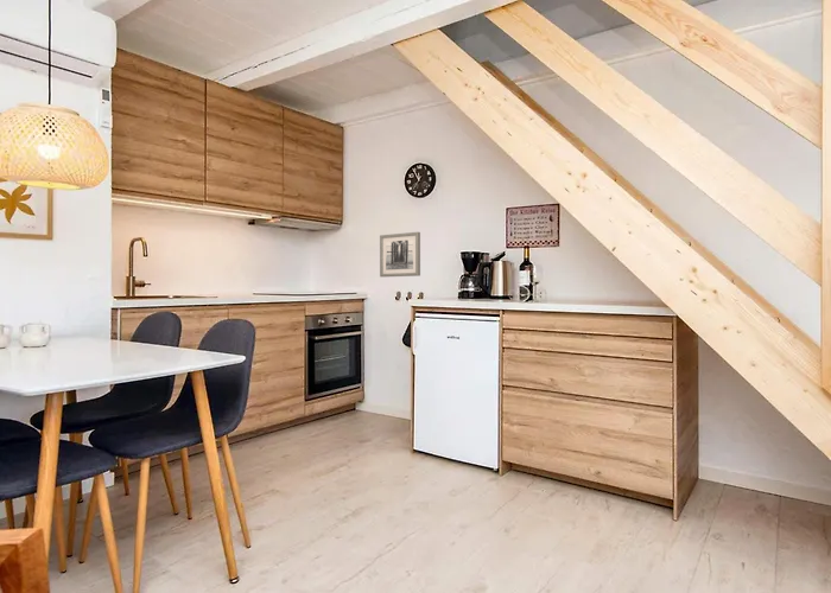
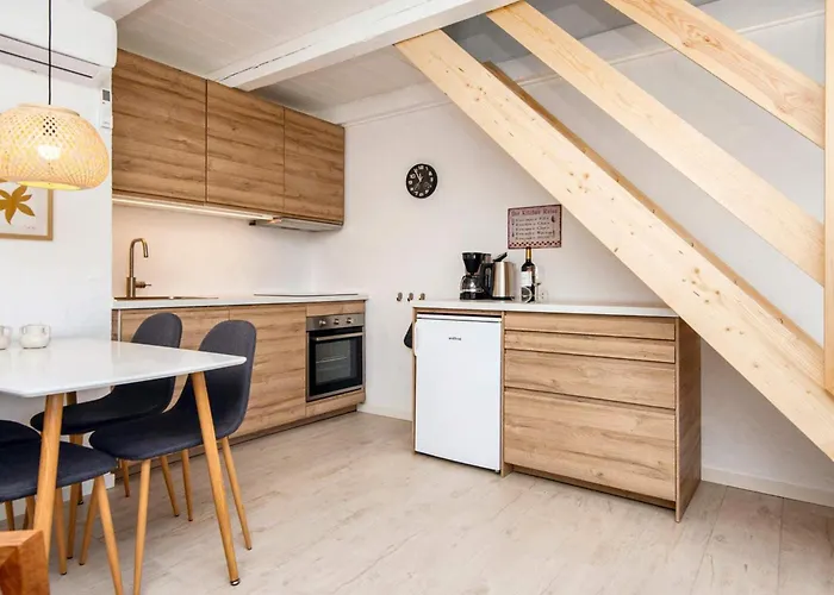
- wall art (399, 255)
